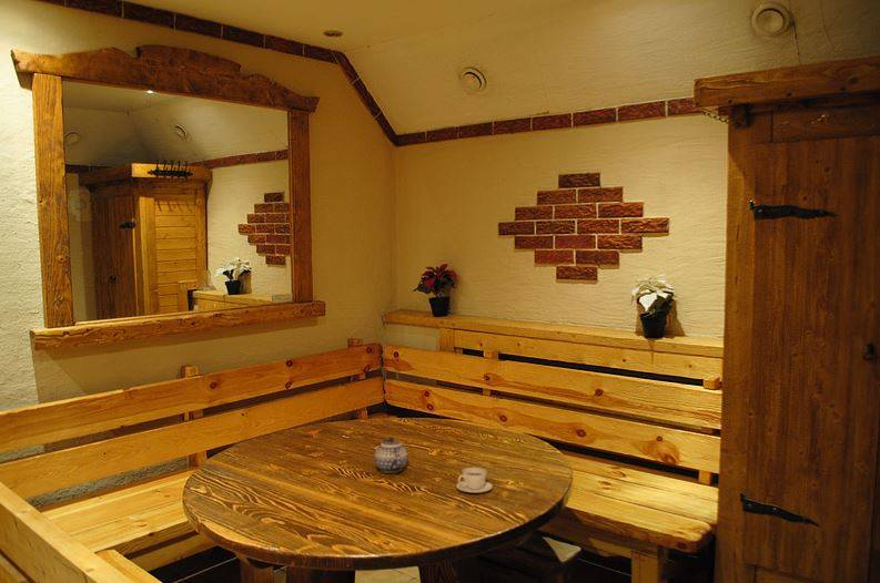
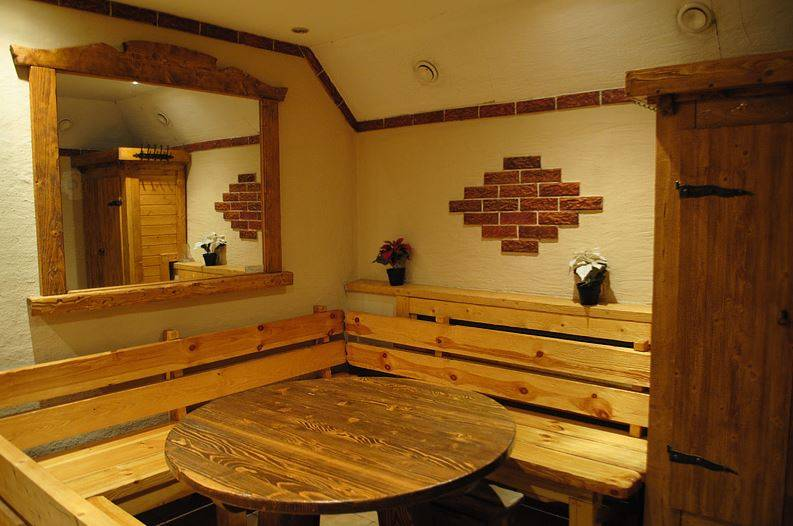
- teacup (474, 480)
- teapot (391, 453)
